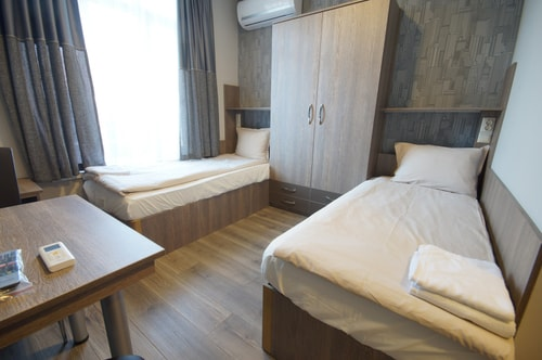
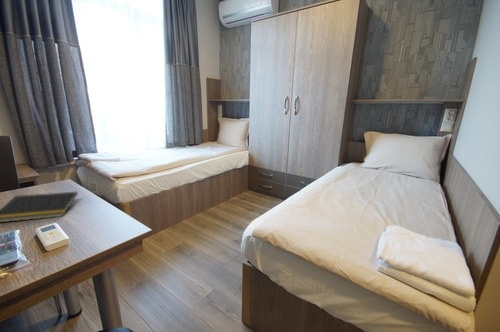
+ notepad (38, 205)
